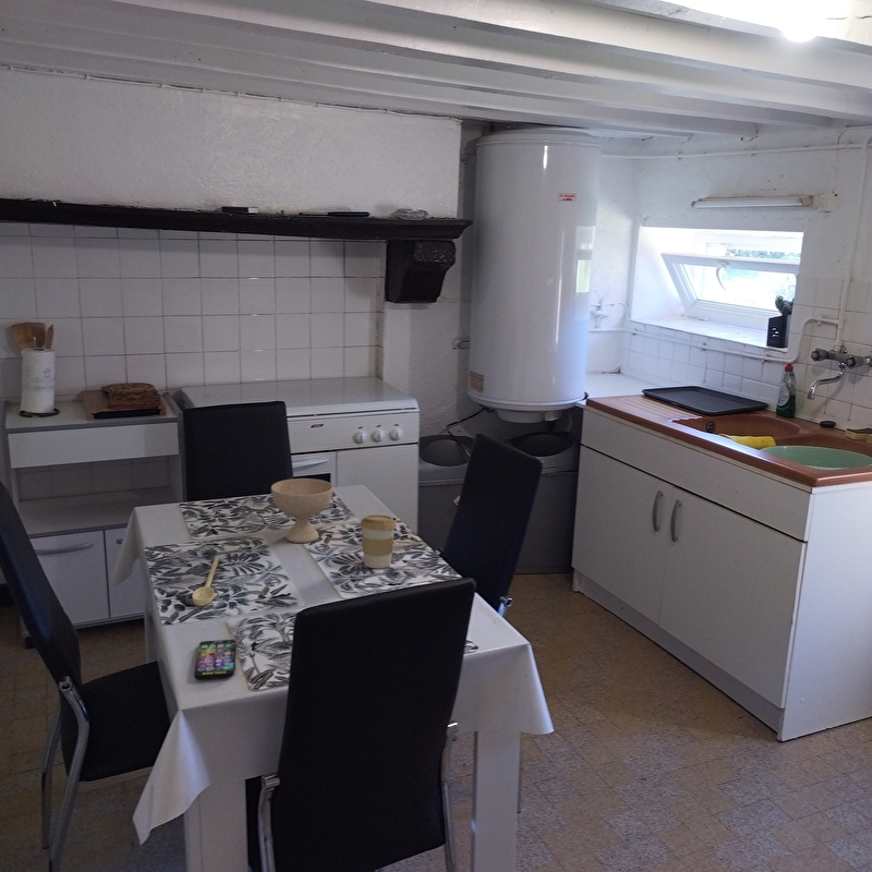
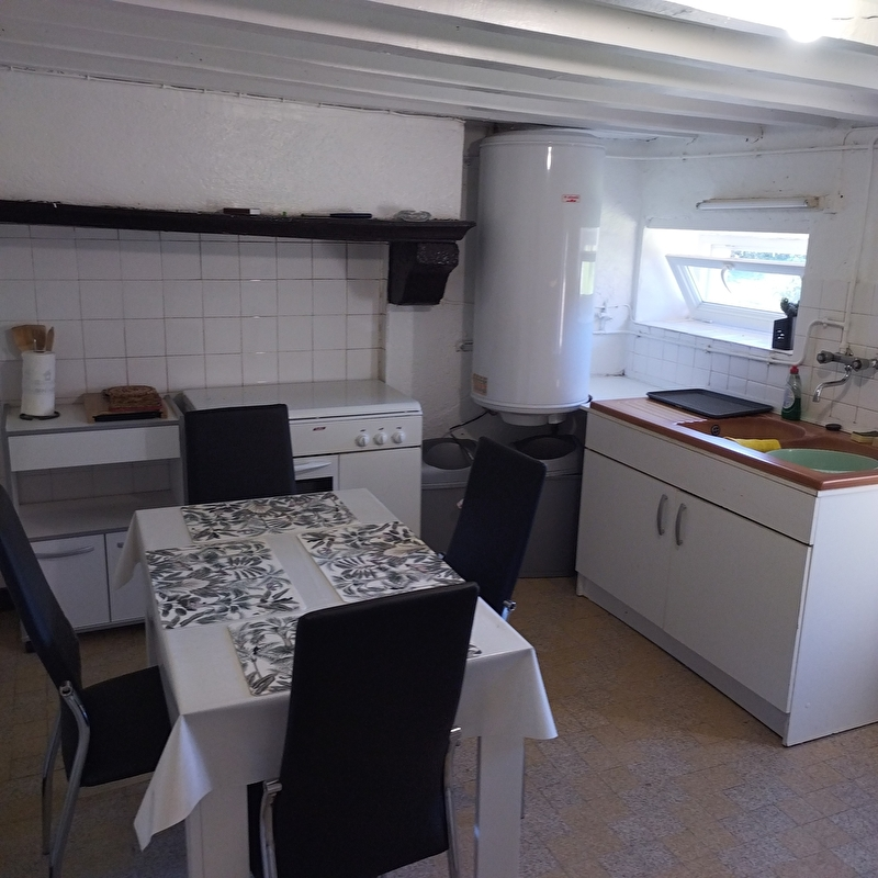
- spoon (209, 578)
- smartphone (216, 658)
- coffee cup (377, 540)
- bowl (302, 511)
